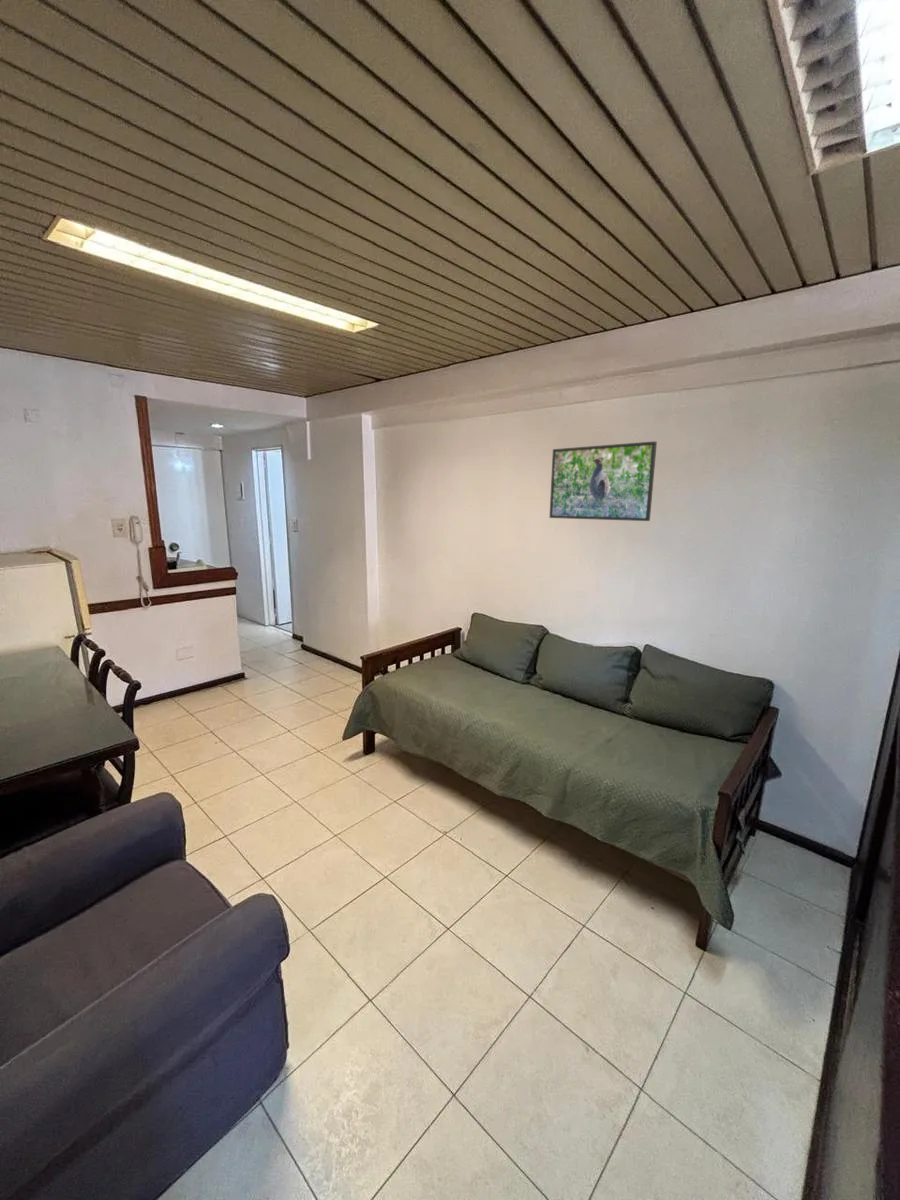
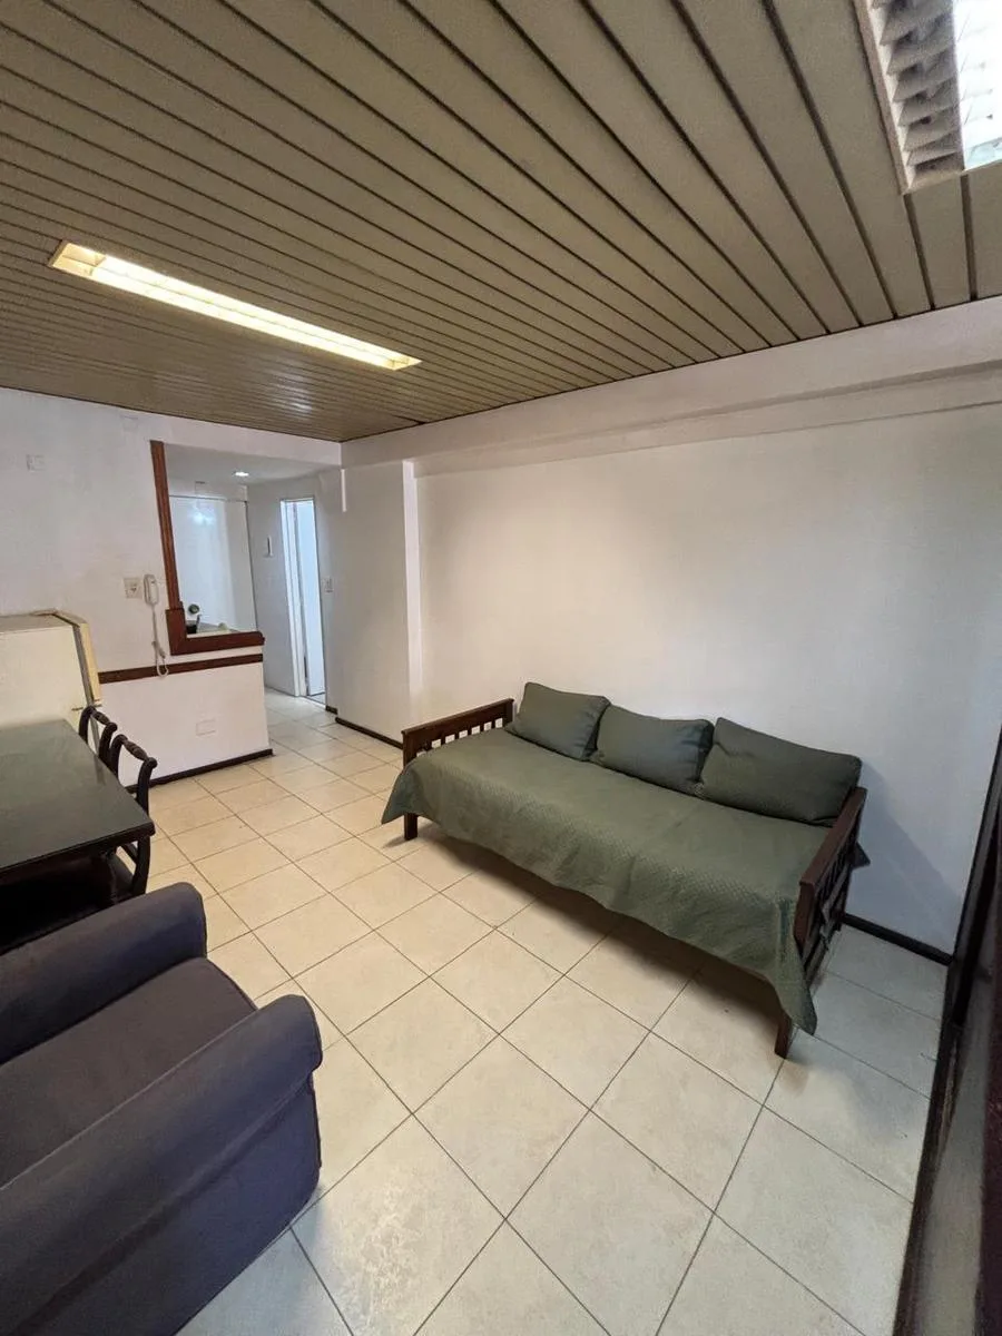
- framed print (598, 483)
